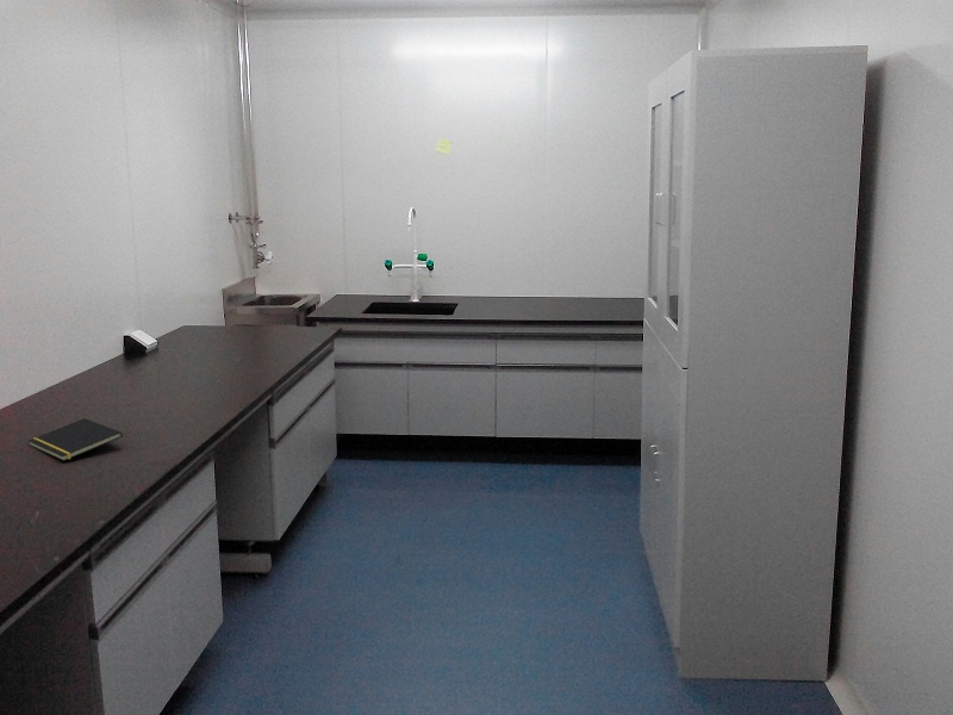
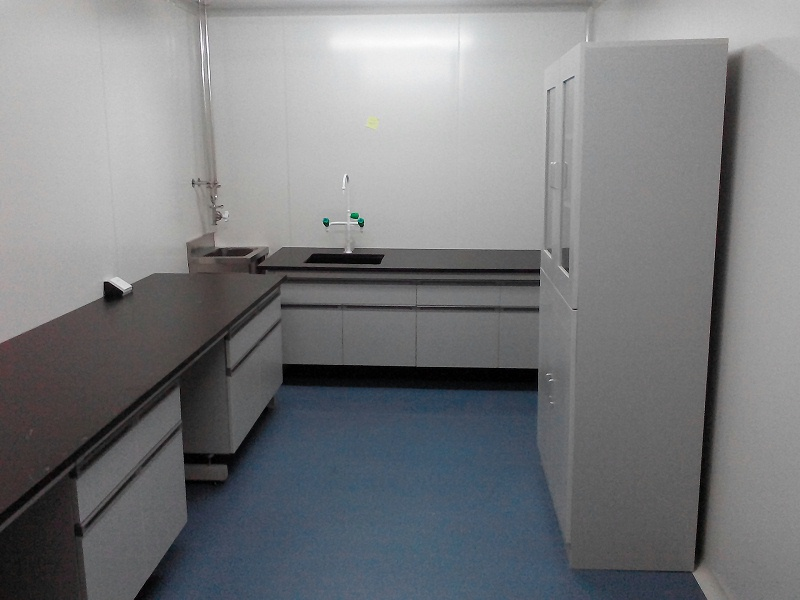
- notepad (74, 439)
